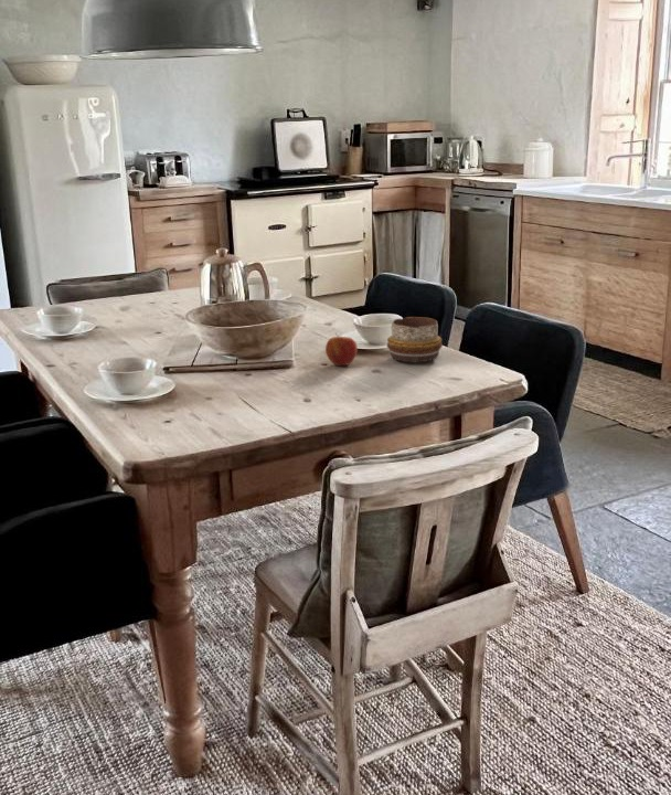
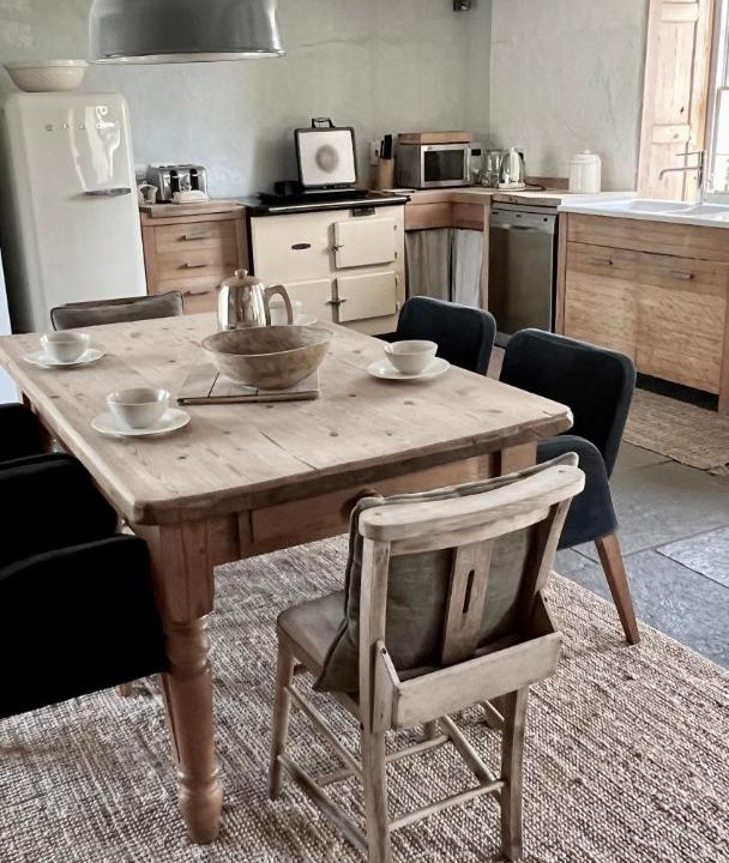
- apple (341, 348)
- decorative bowl (414, 340)
